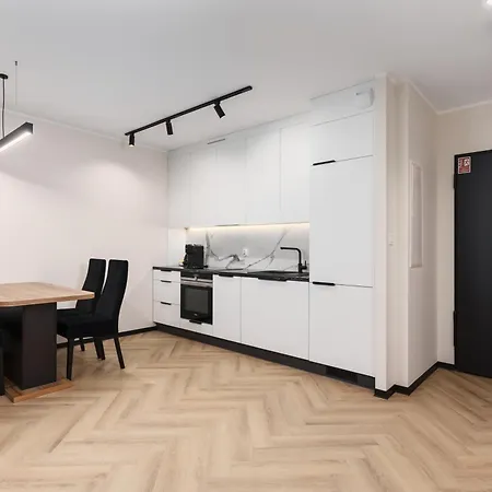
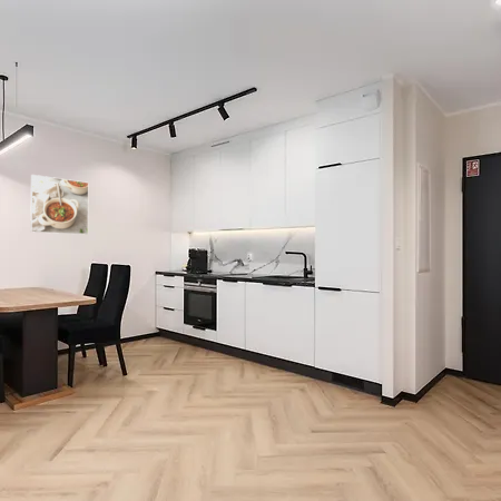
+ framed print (60, 206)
